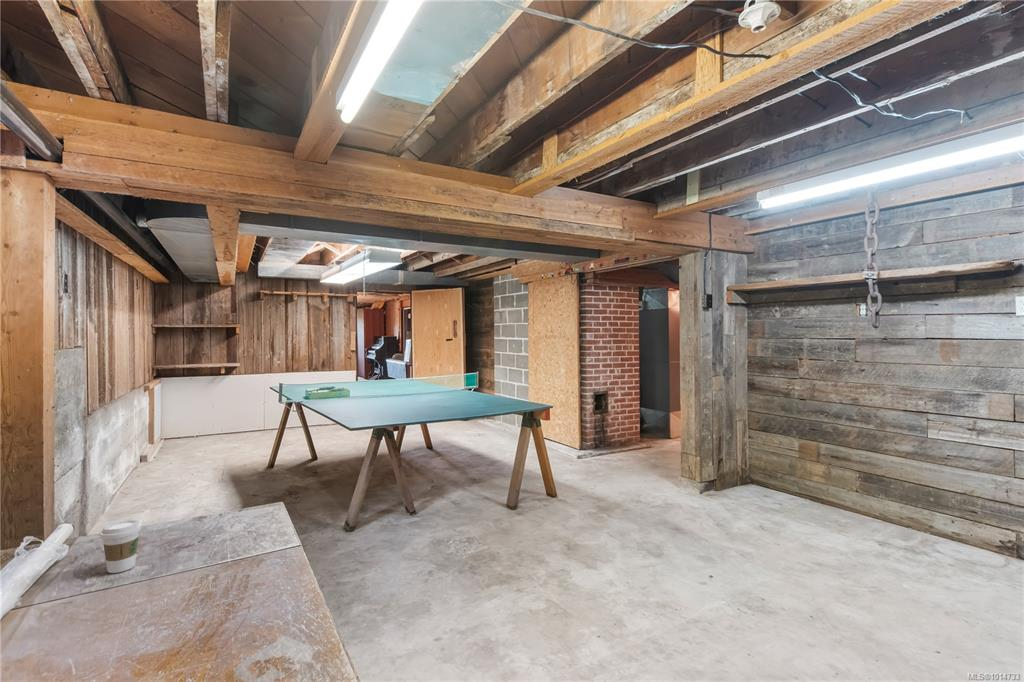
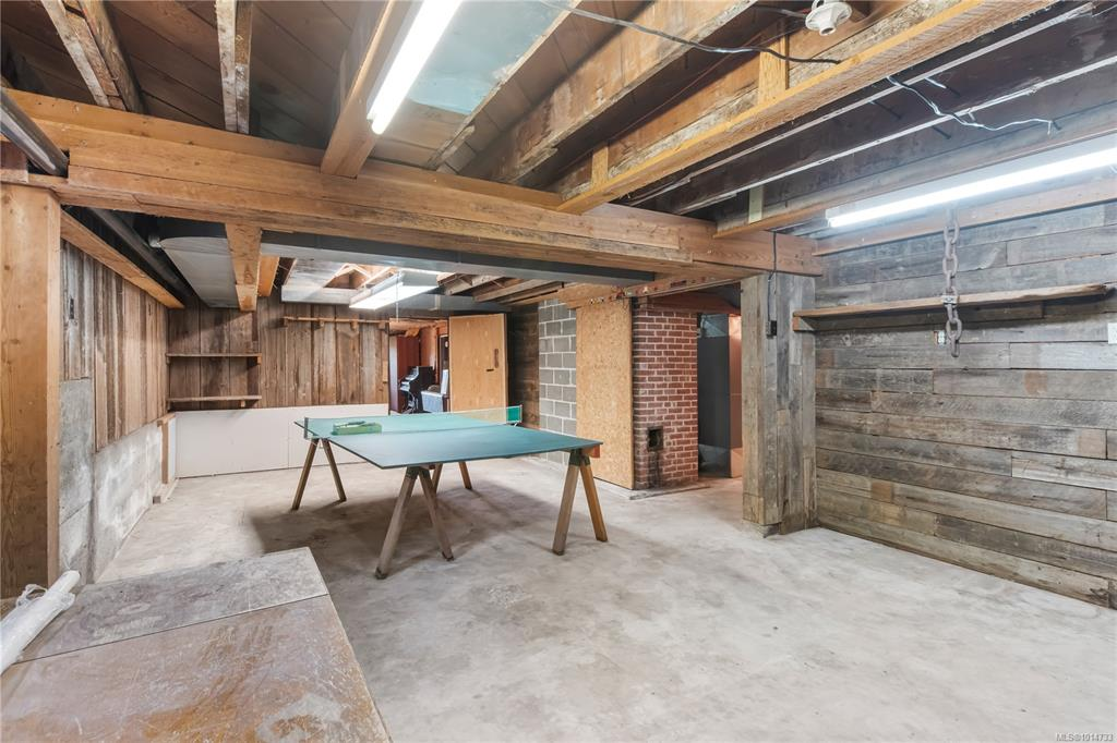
- coffee cup (121, 545)
